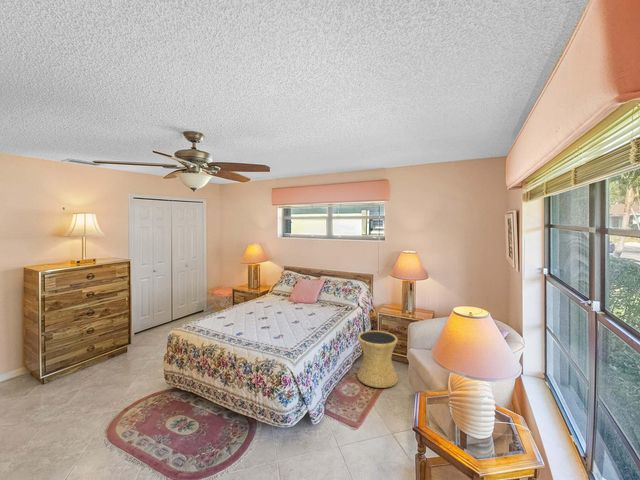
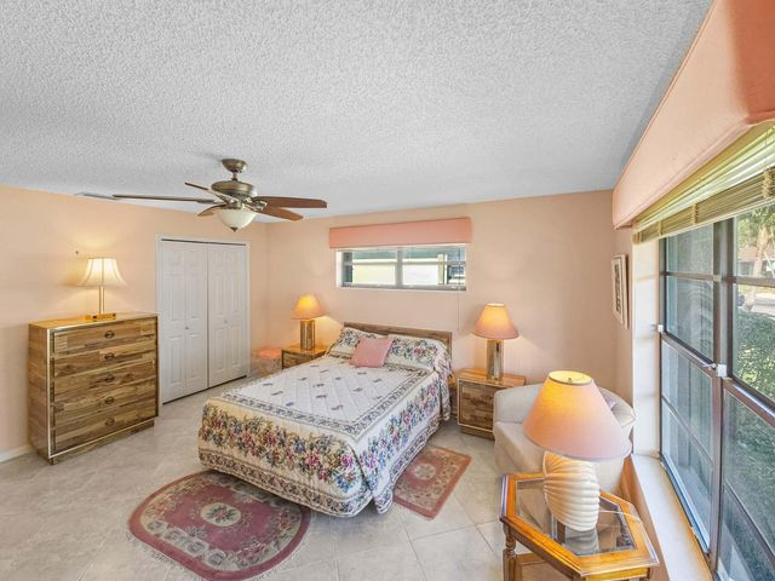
- side table (377, 357)
